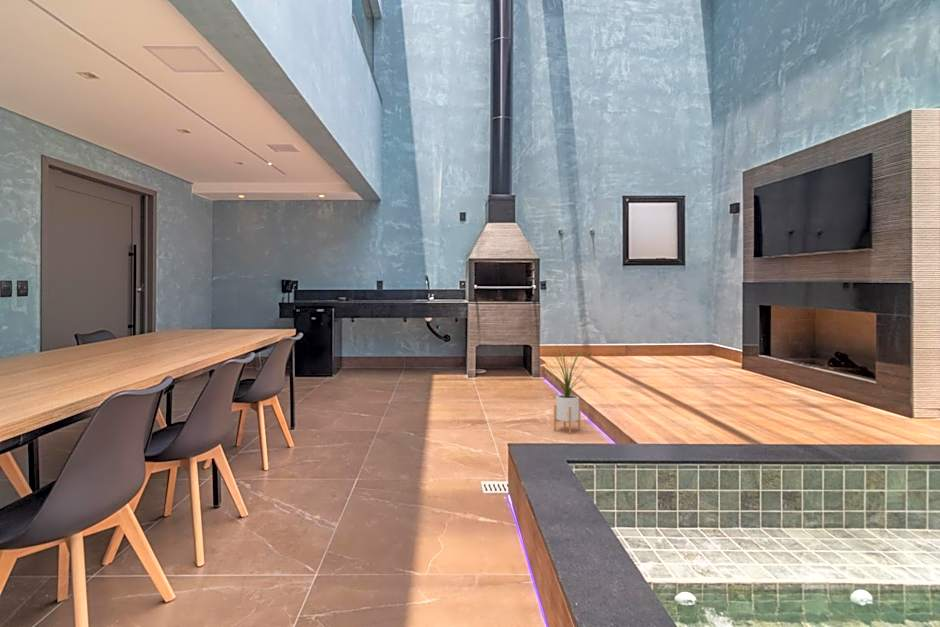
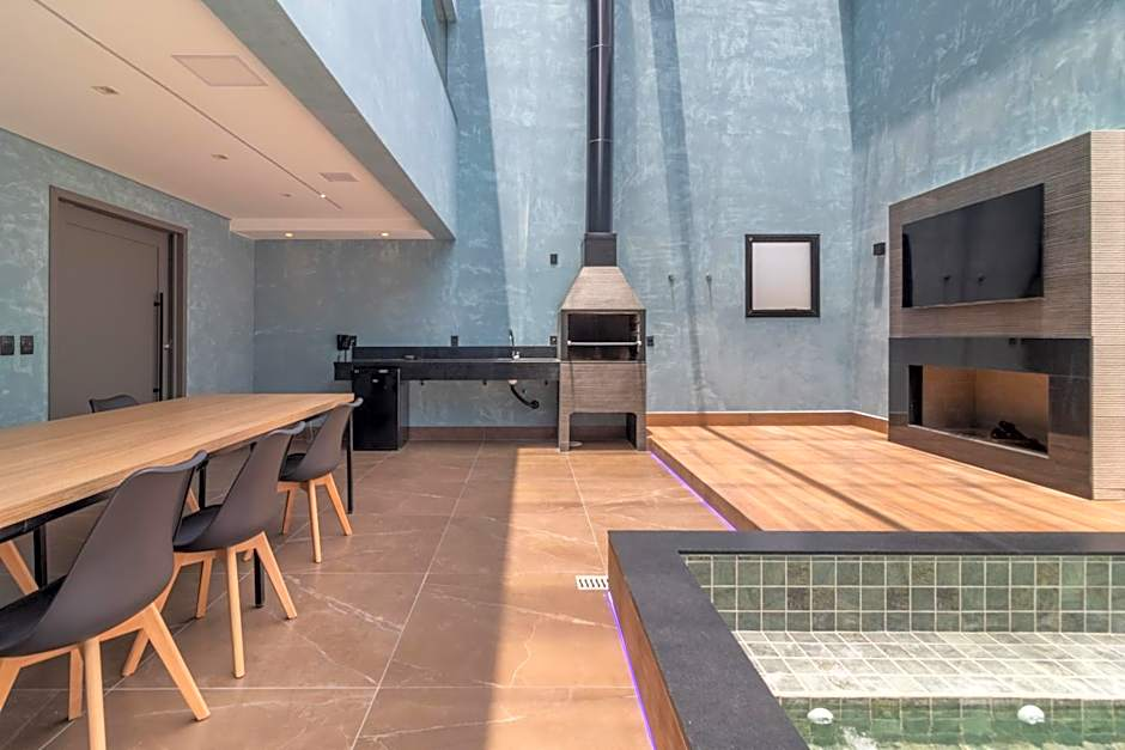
- house plant (568, 386)
